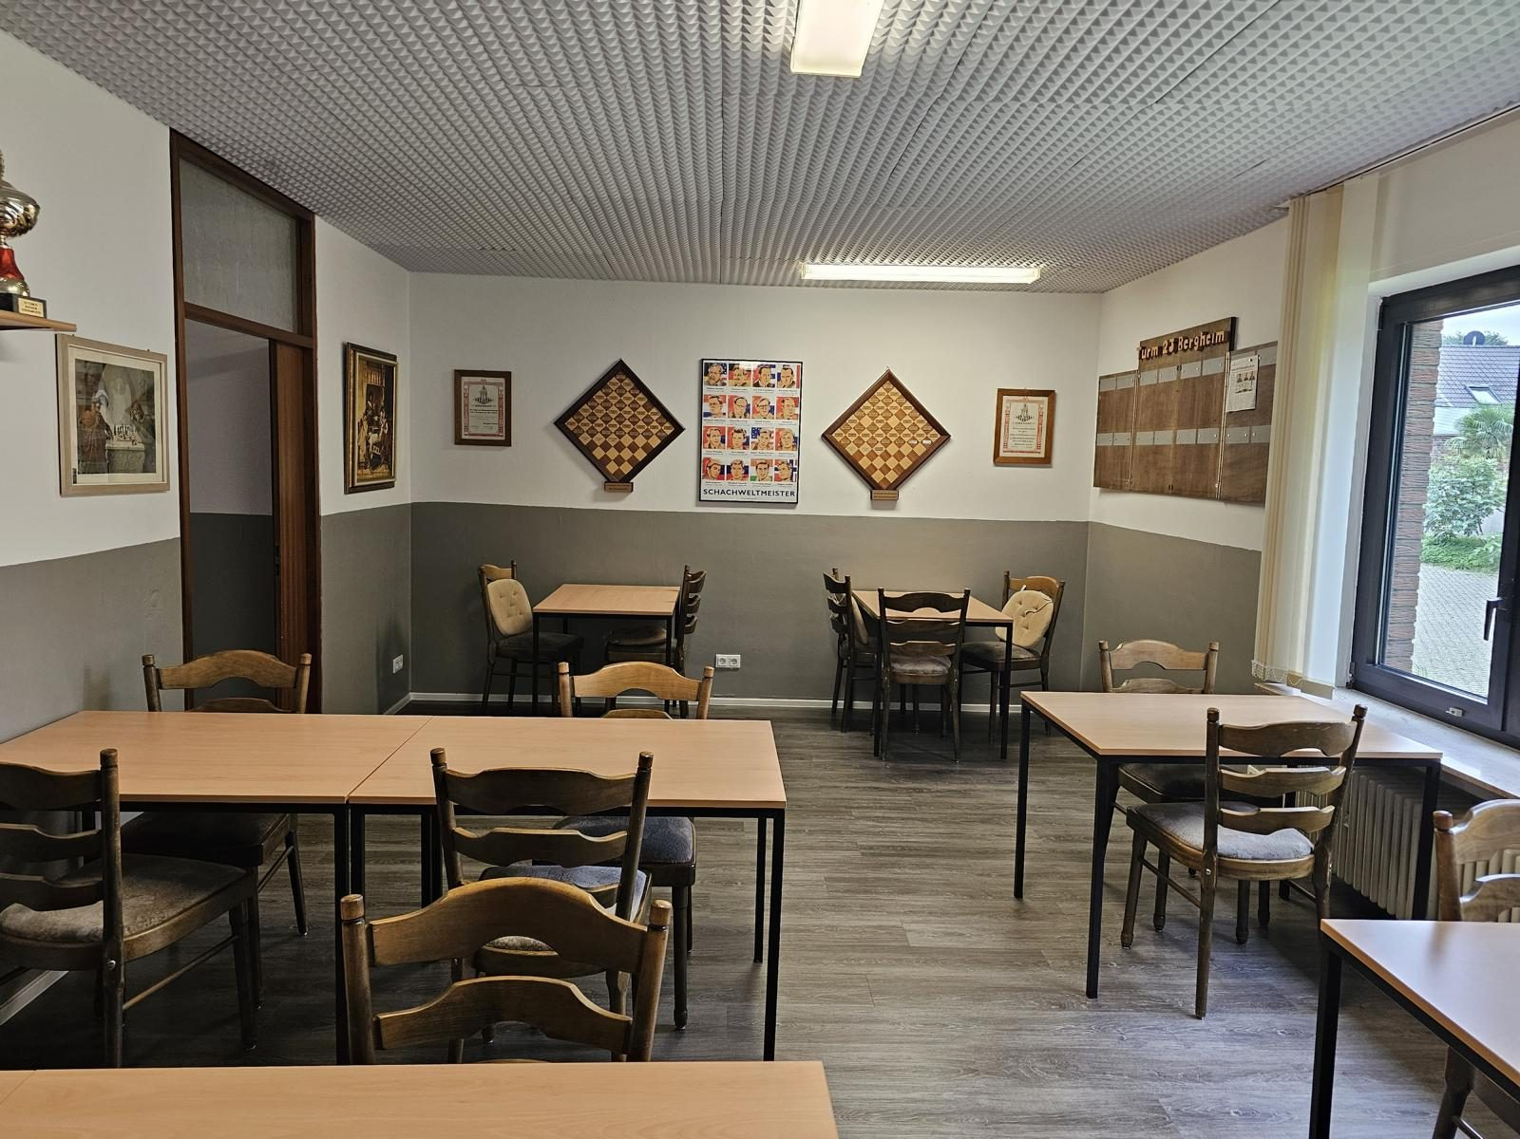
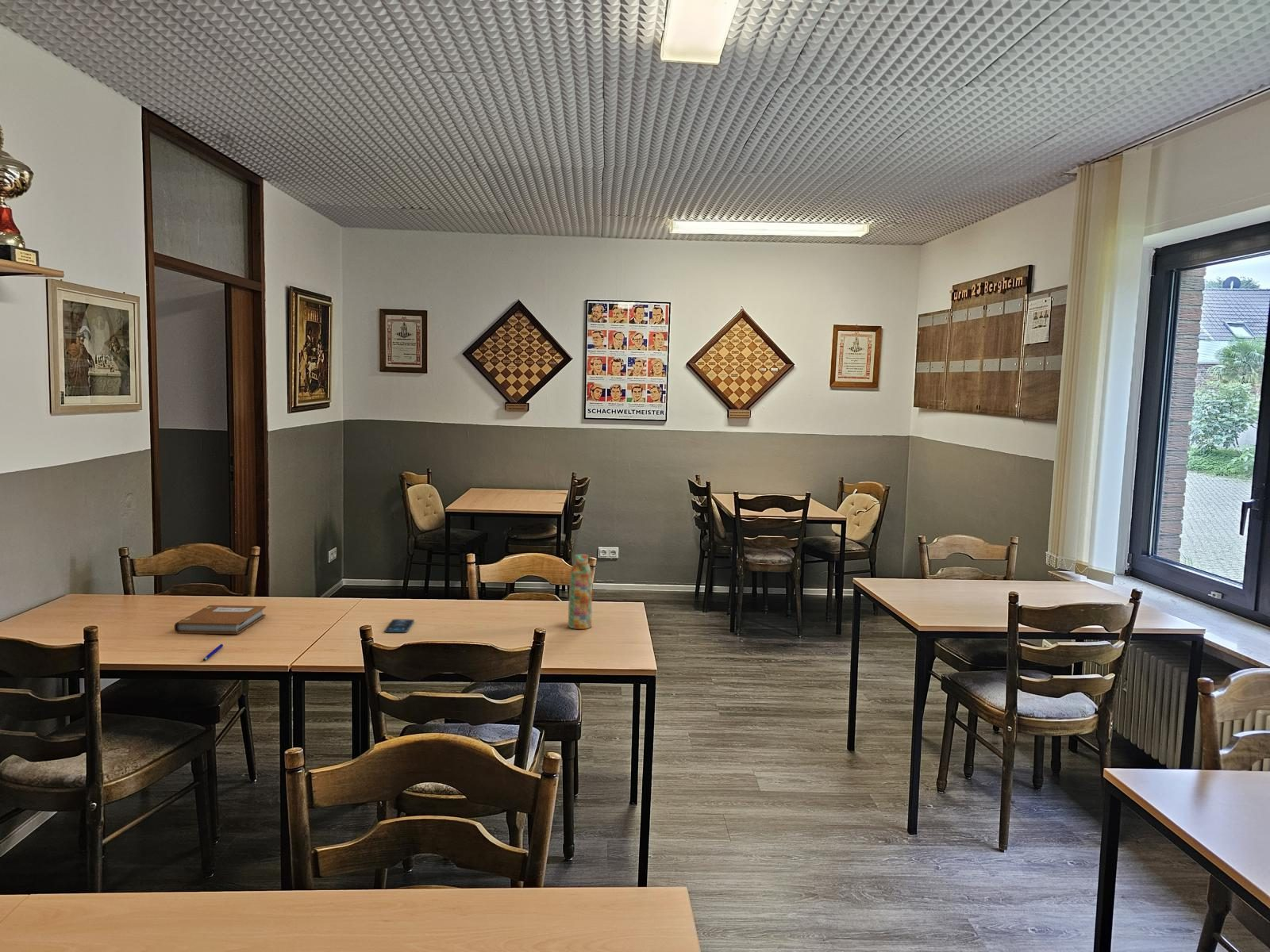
+ pen (213, 652)
+ smartphone (399, 625)
+ notebook (222, 618)
+ water bottle (580, 590)
